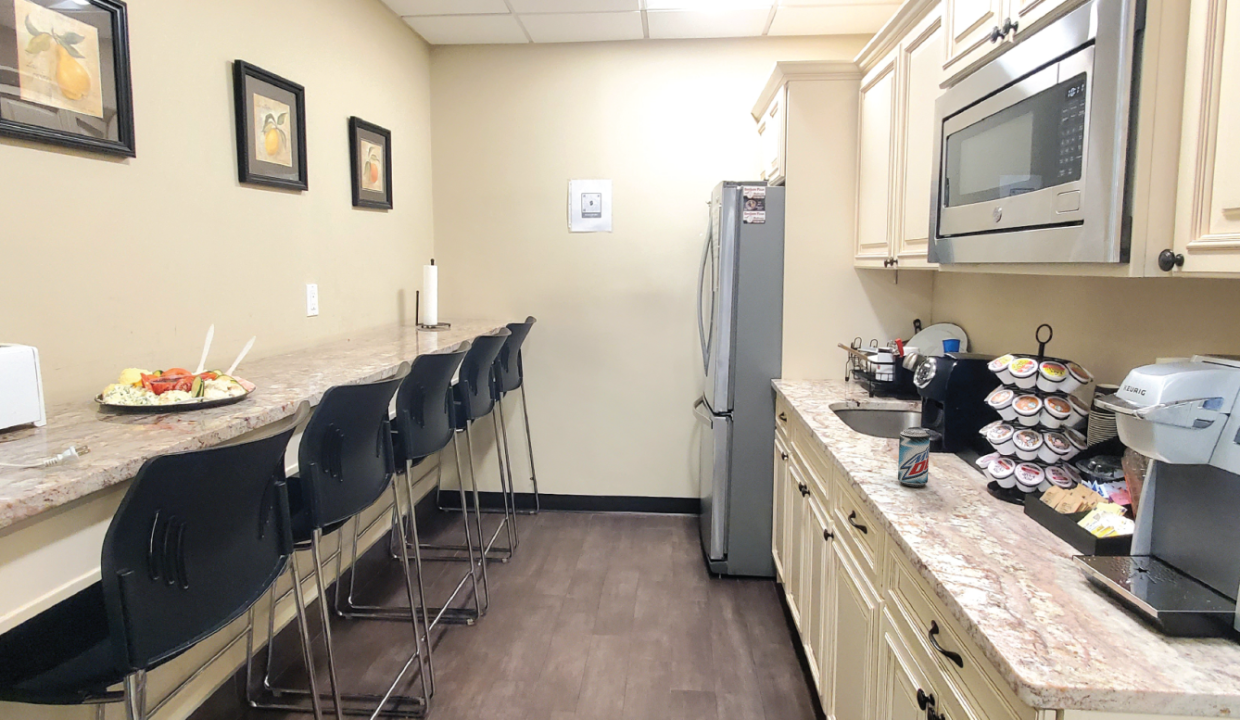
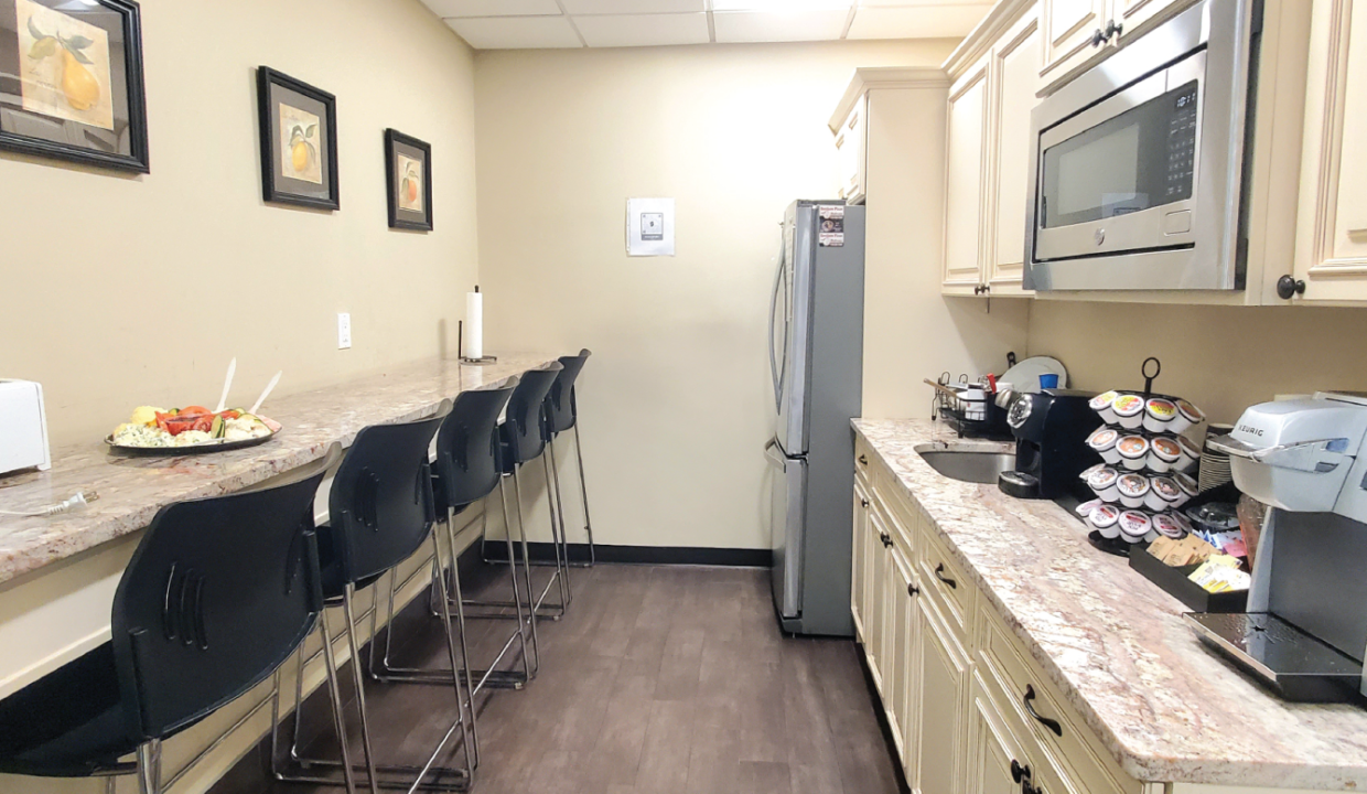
- beer can (913, 457)
